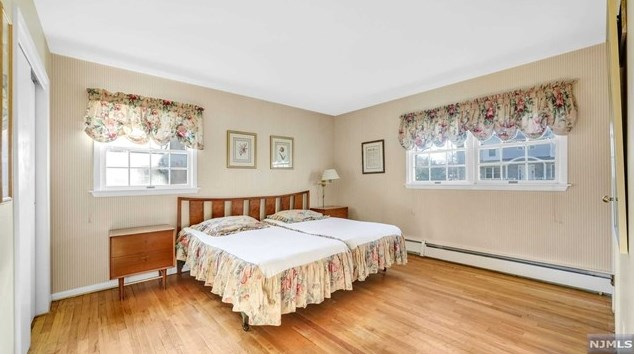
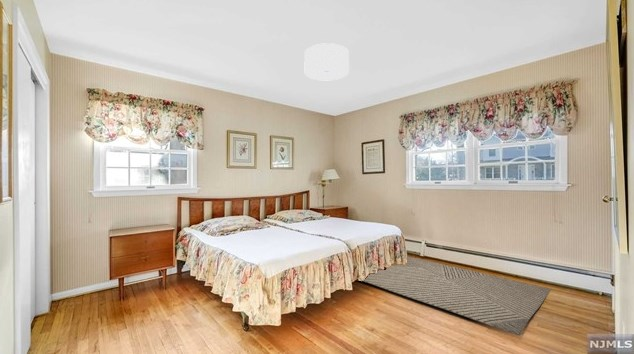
+ rug (434, 280)
+ ceiling light (326, 63)
